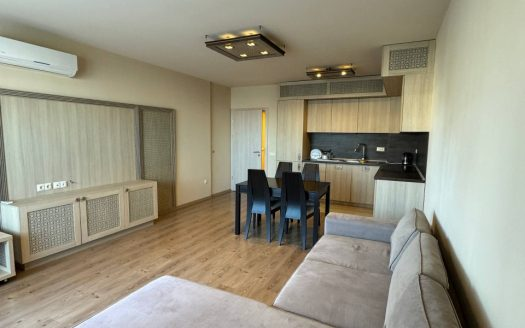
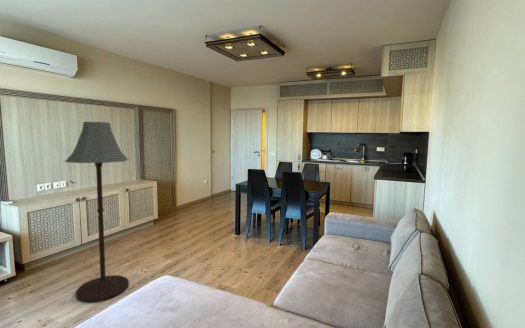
+ floor lamp (100, 207)
